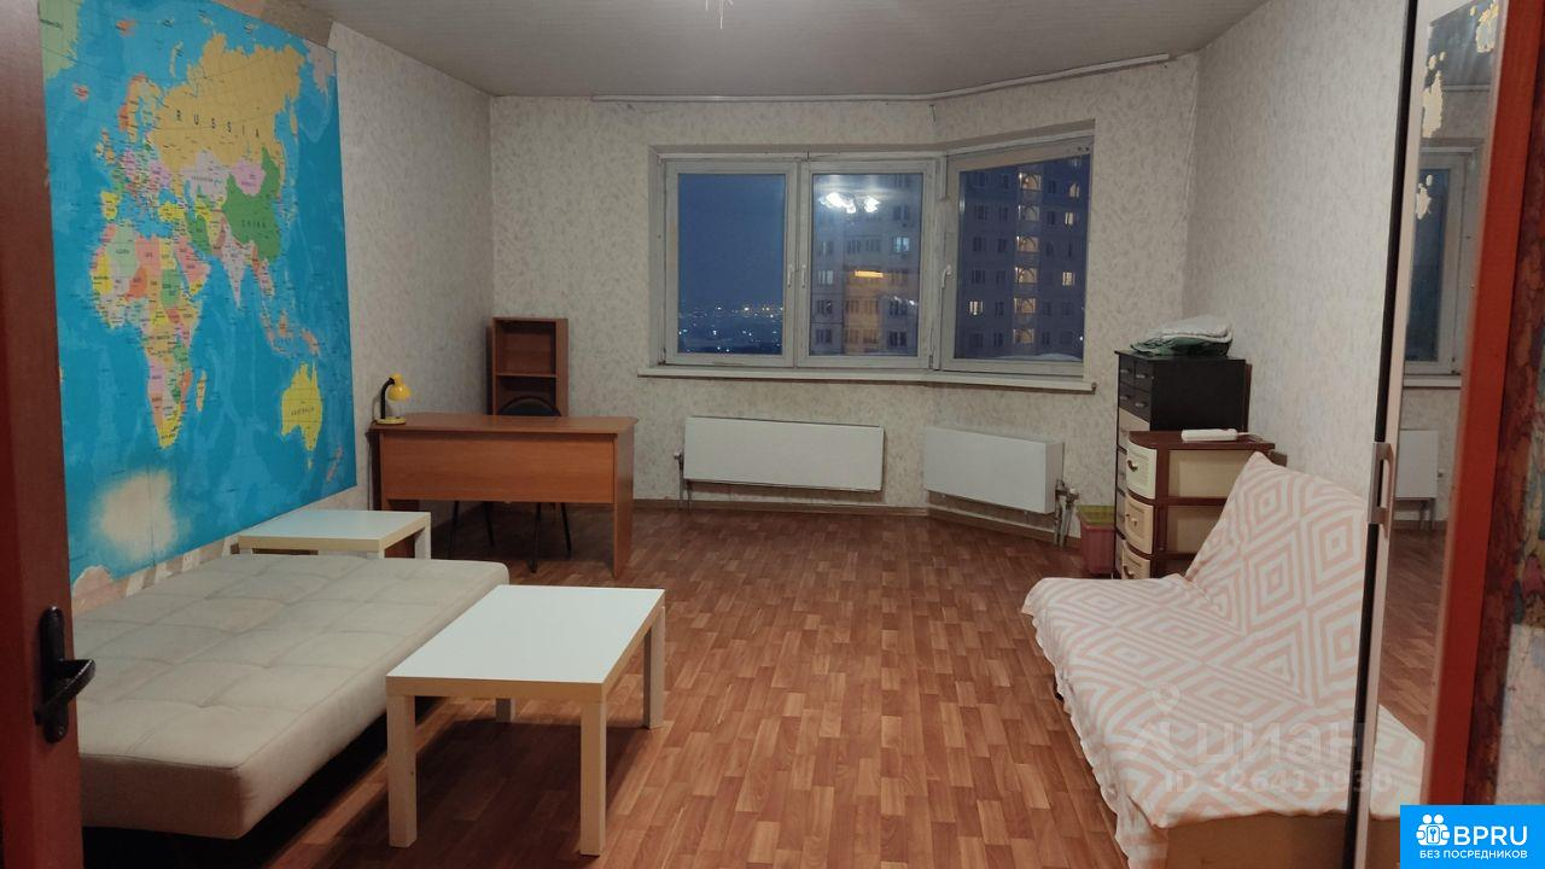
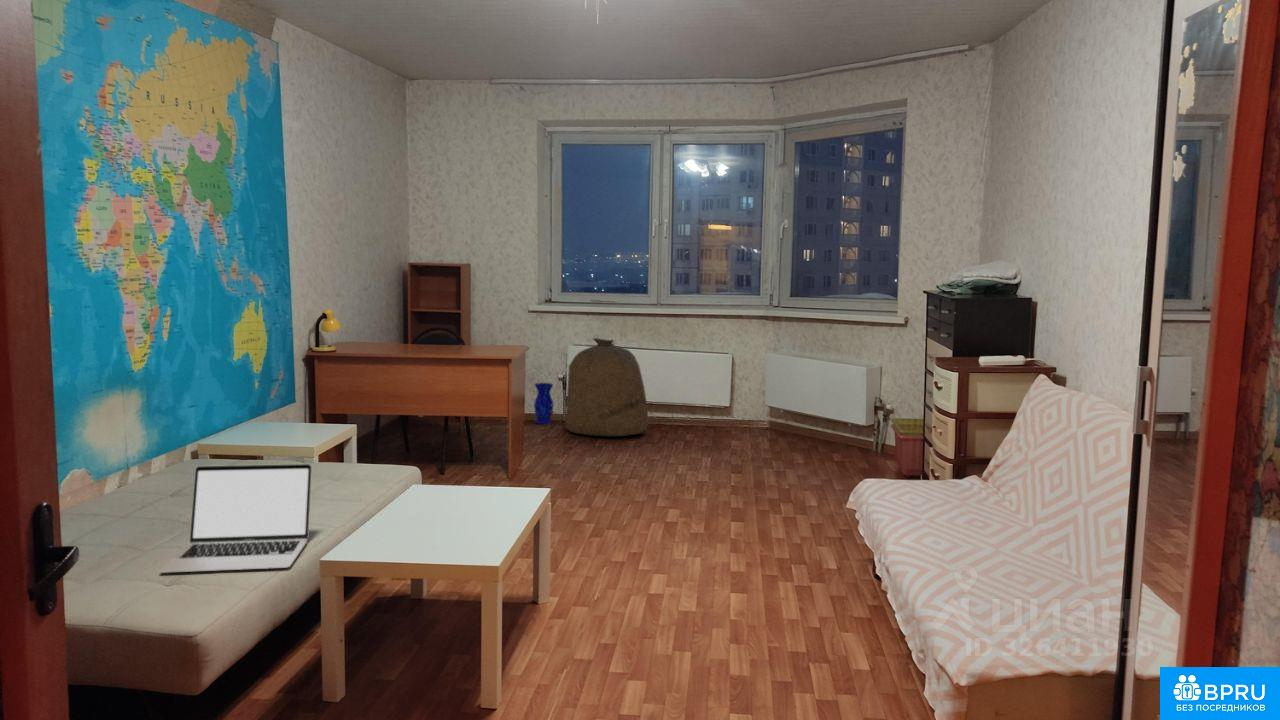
+ laptop (240, 515)
+ vase (543, 403)
+ bag (606, 385)
